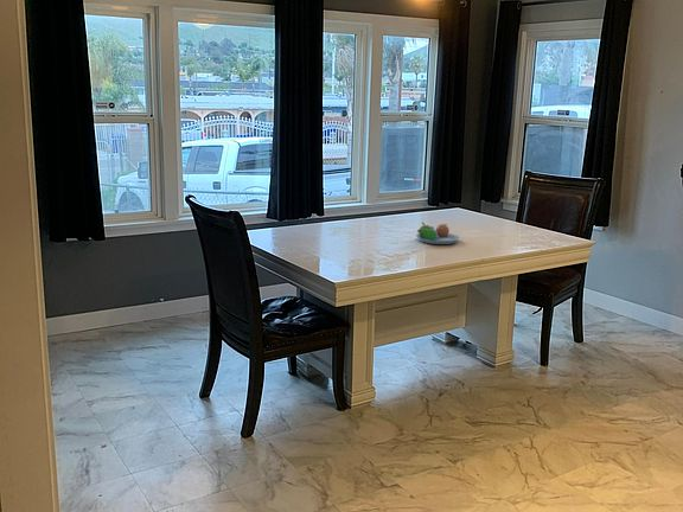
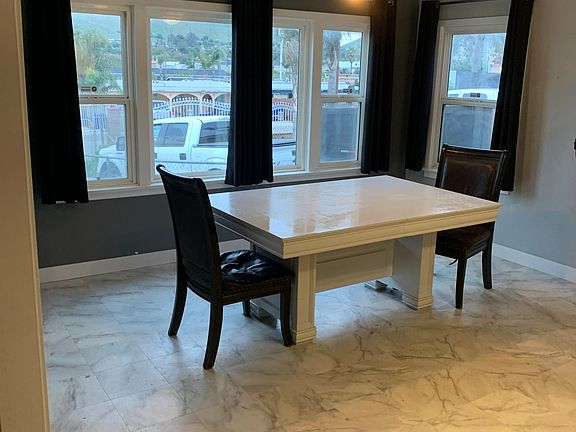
- fruit bowl (435, 231)
